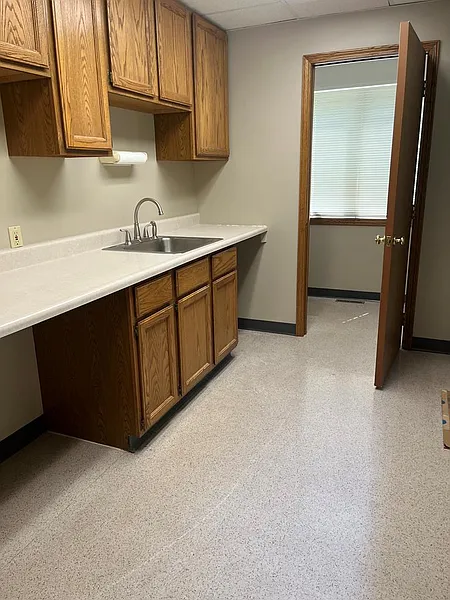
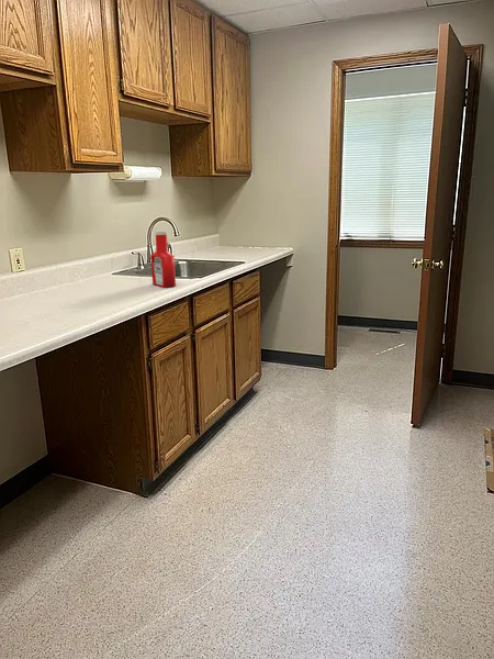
+ soap bottle (162, 258)
